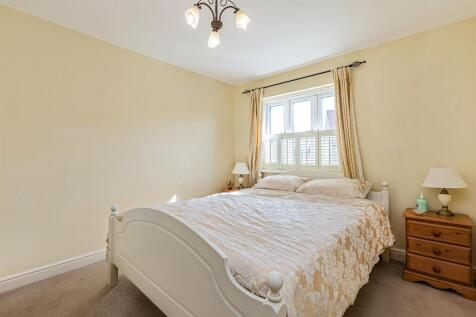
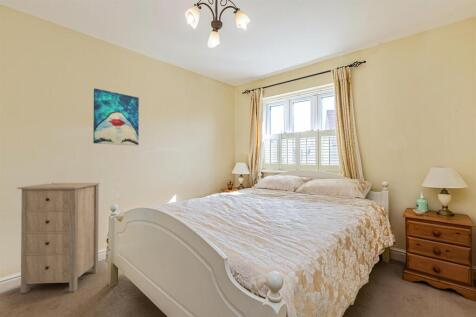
+ wall art (117, 118)
+ storage cabinet (62, 233)
